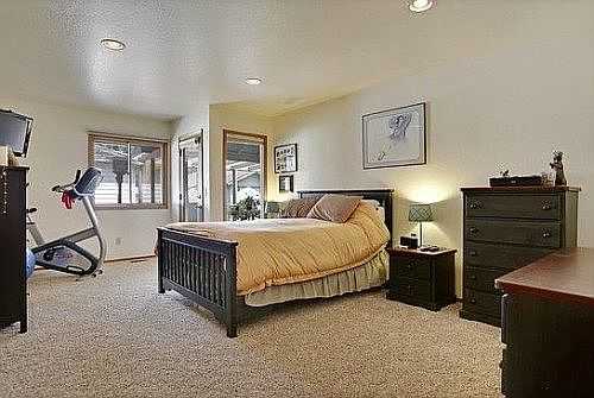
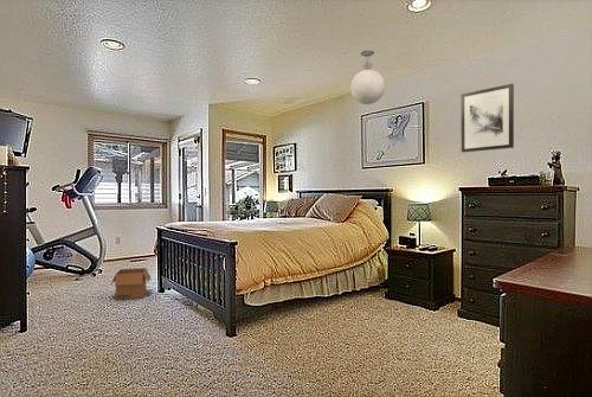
+ ceiling light (367, 78)
+ wall art (485, 120)
+ cardboard box (131, 283)
